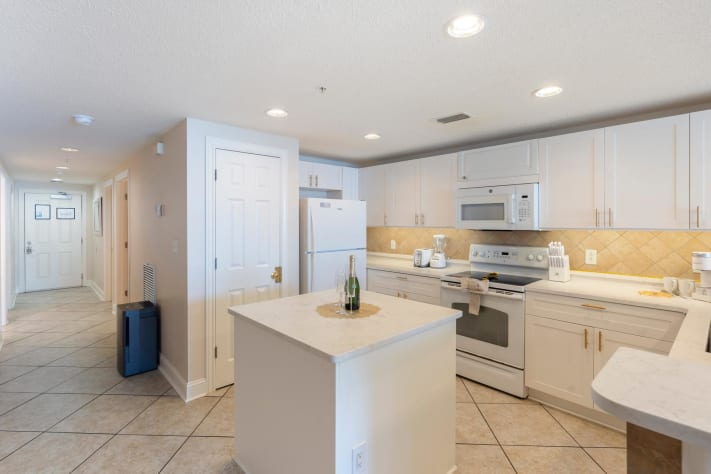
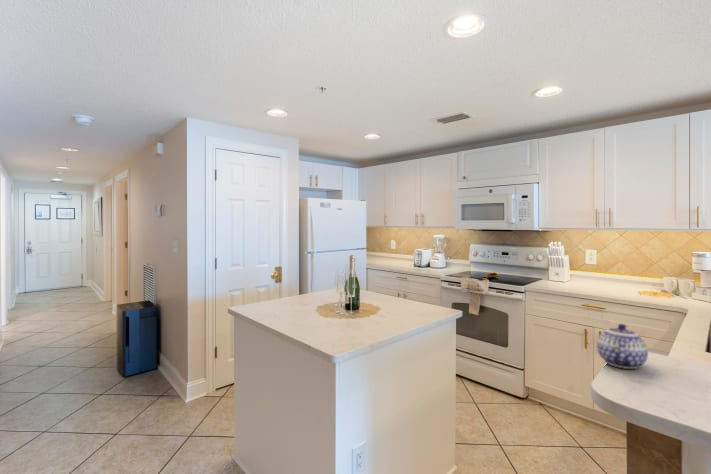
+ teapot (621, 344)
